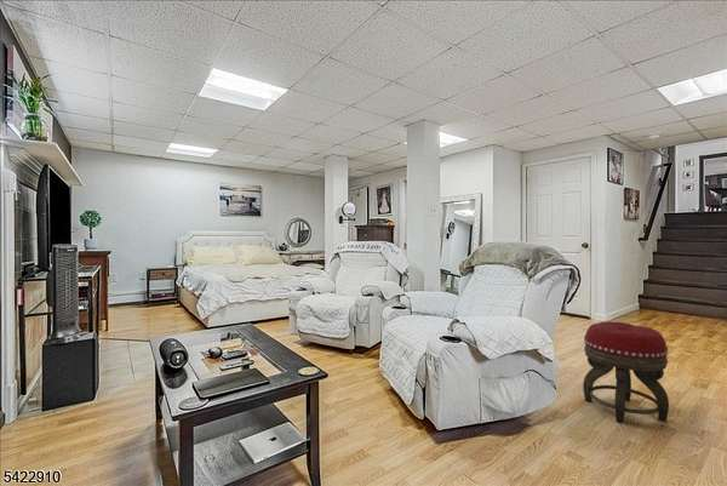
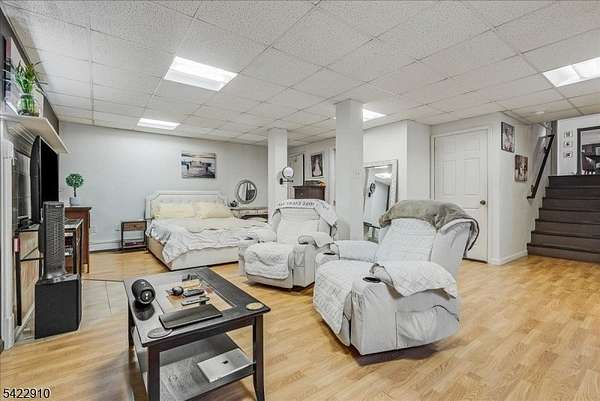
- footstool (623, 367)
